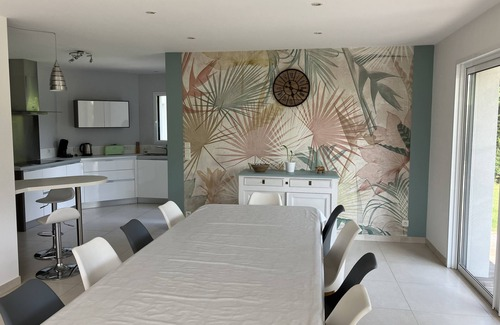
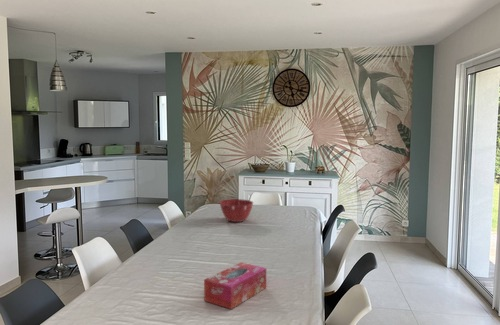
+ tissue box (236, 283)
+ mixing bowl (236, 211)
